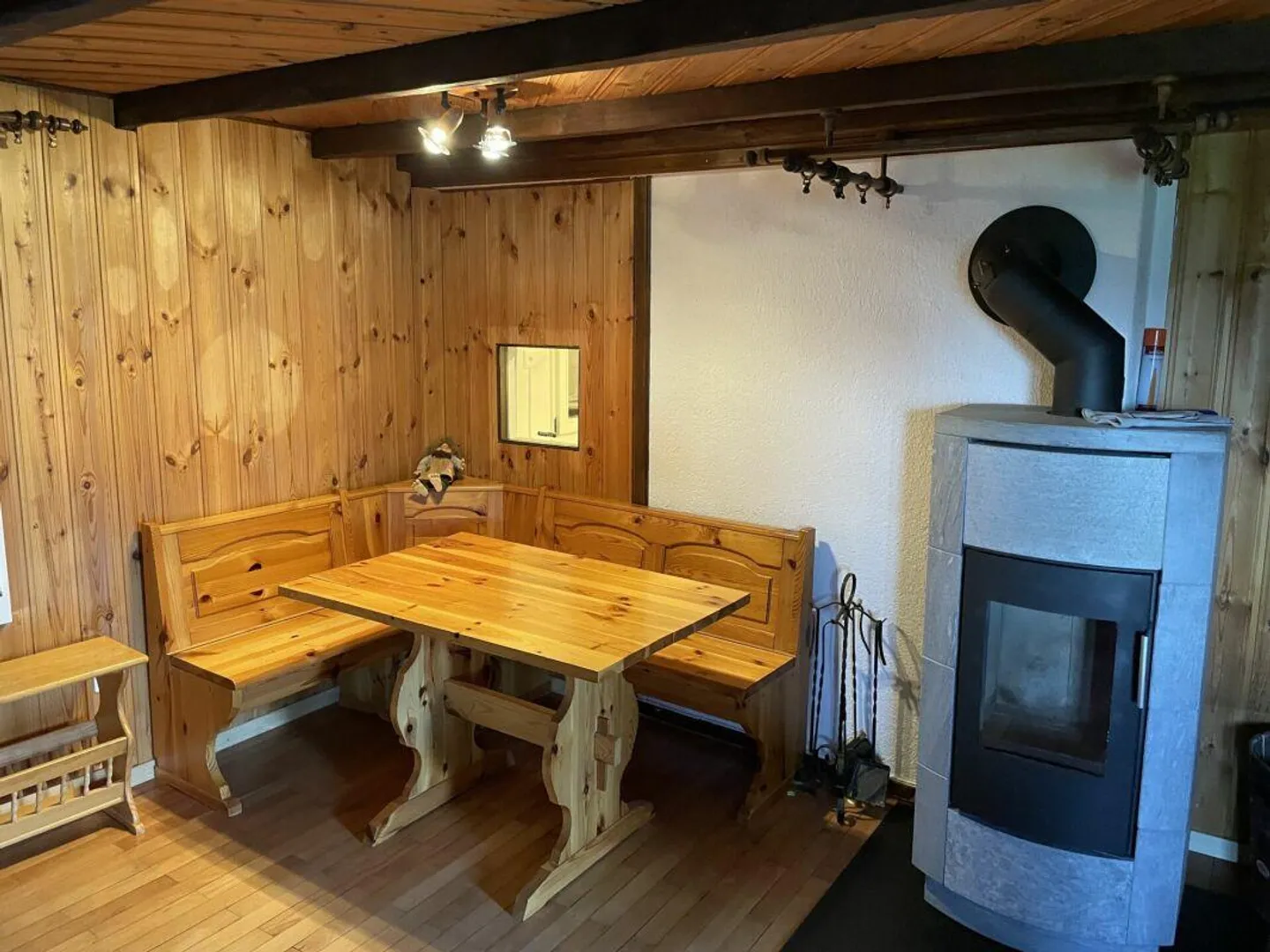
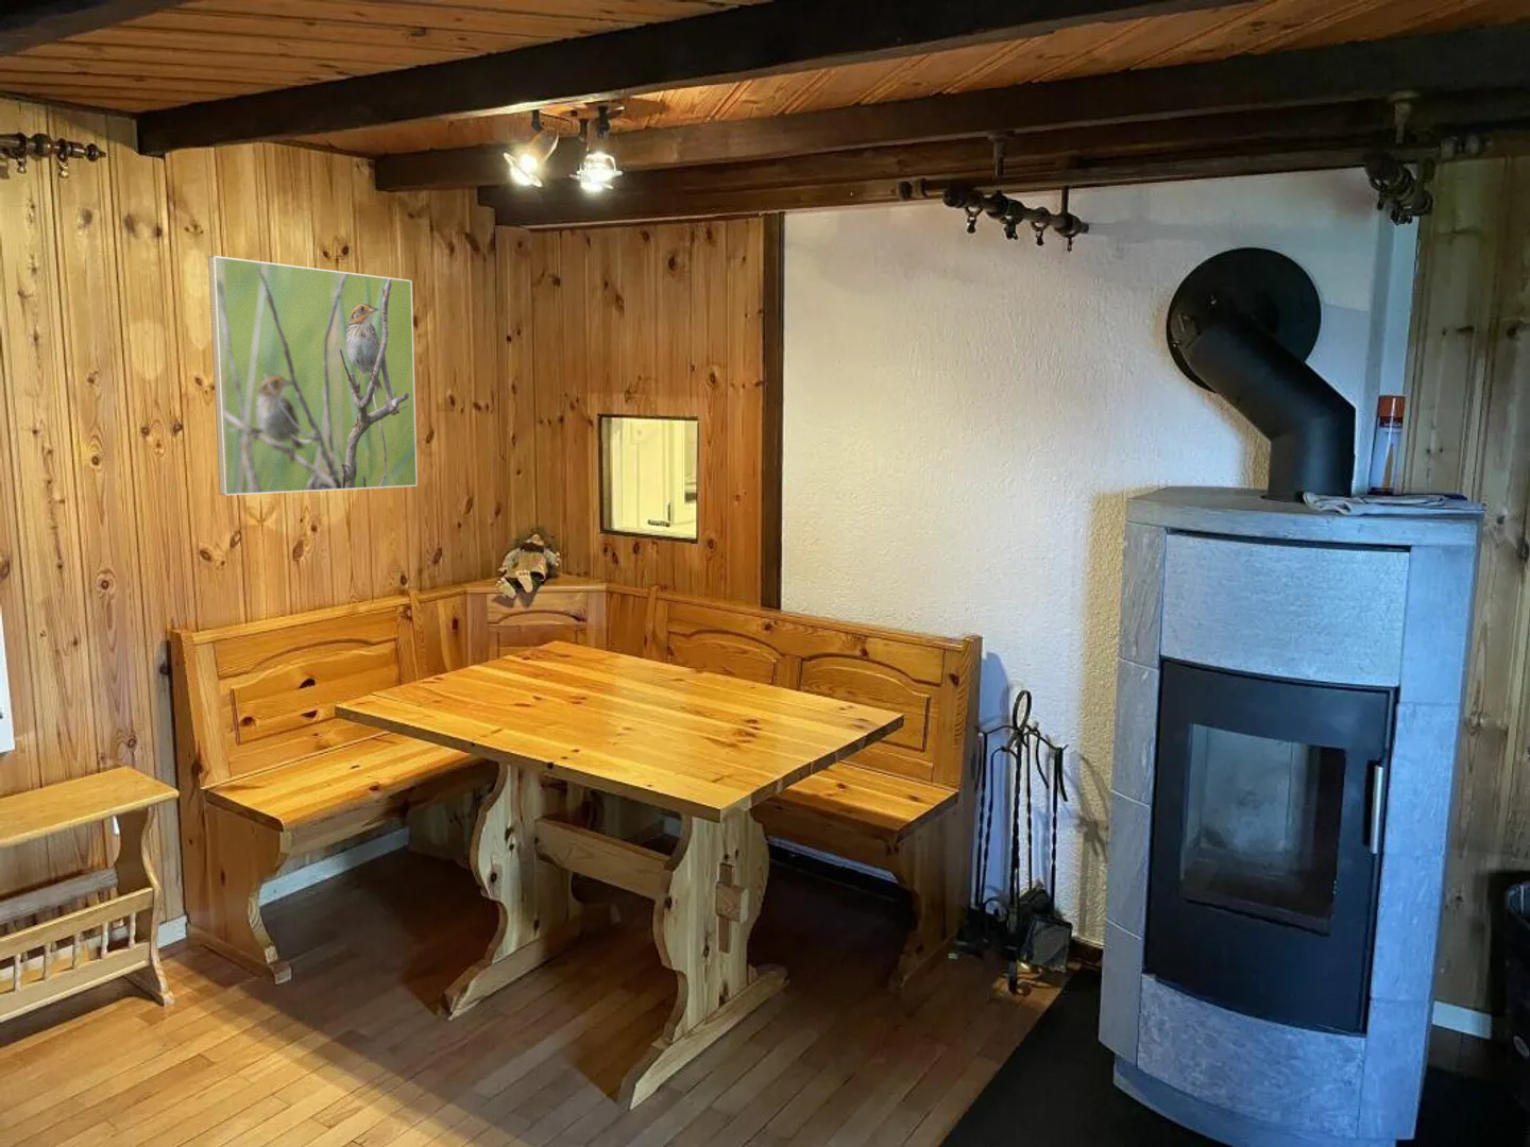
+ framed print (320, 381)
